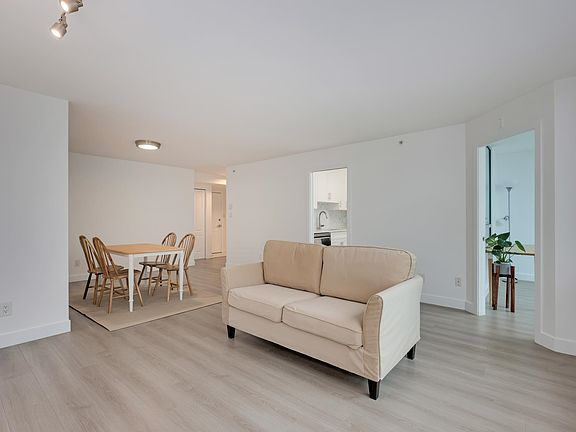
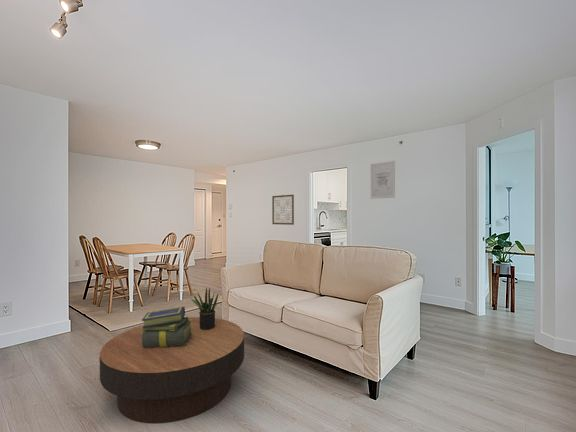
+ coffee table (177, 363)
+ wall art (283, 209)
+ stack of books (166, 326)
+ potted plant (205, 307)
+ wall art (382, 180)
